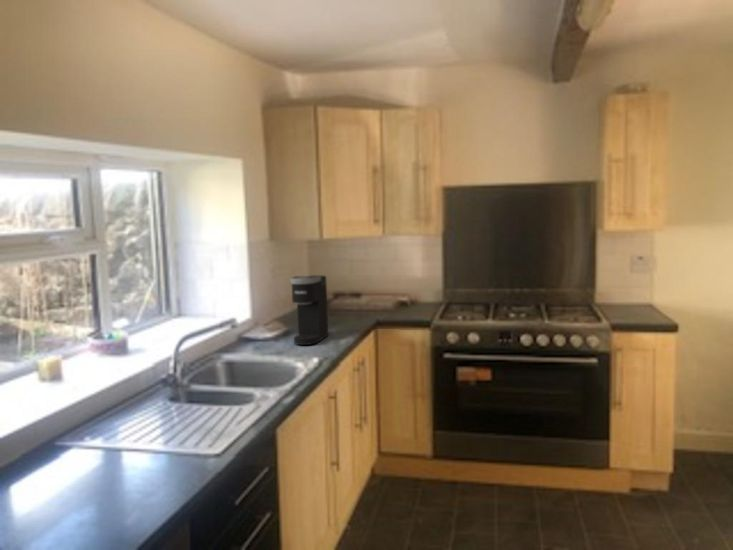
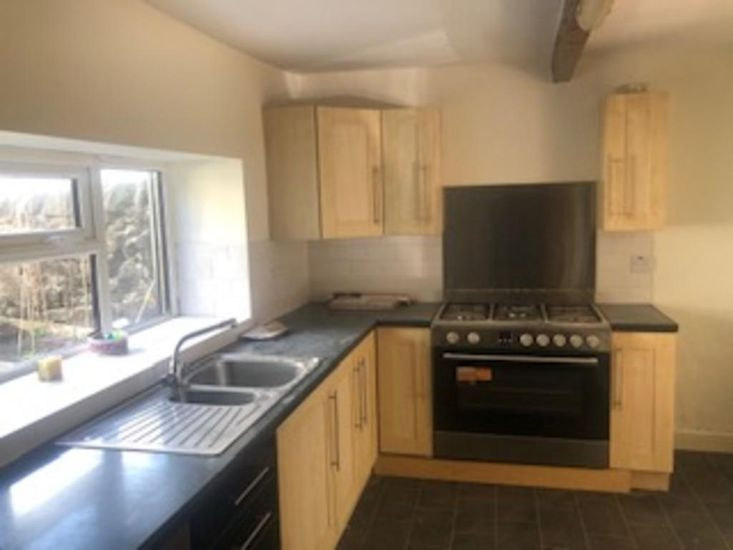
- coffee maker (310, 307)
